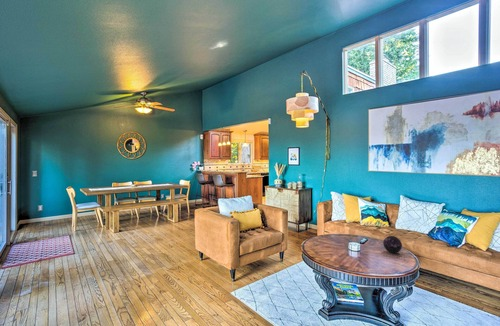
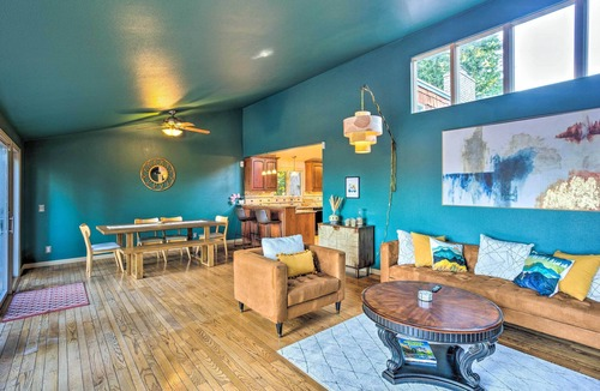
- decorative orb (392, 244)
